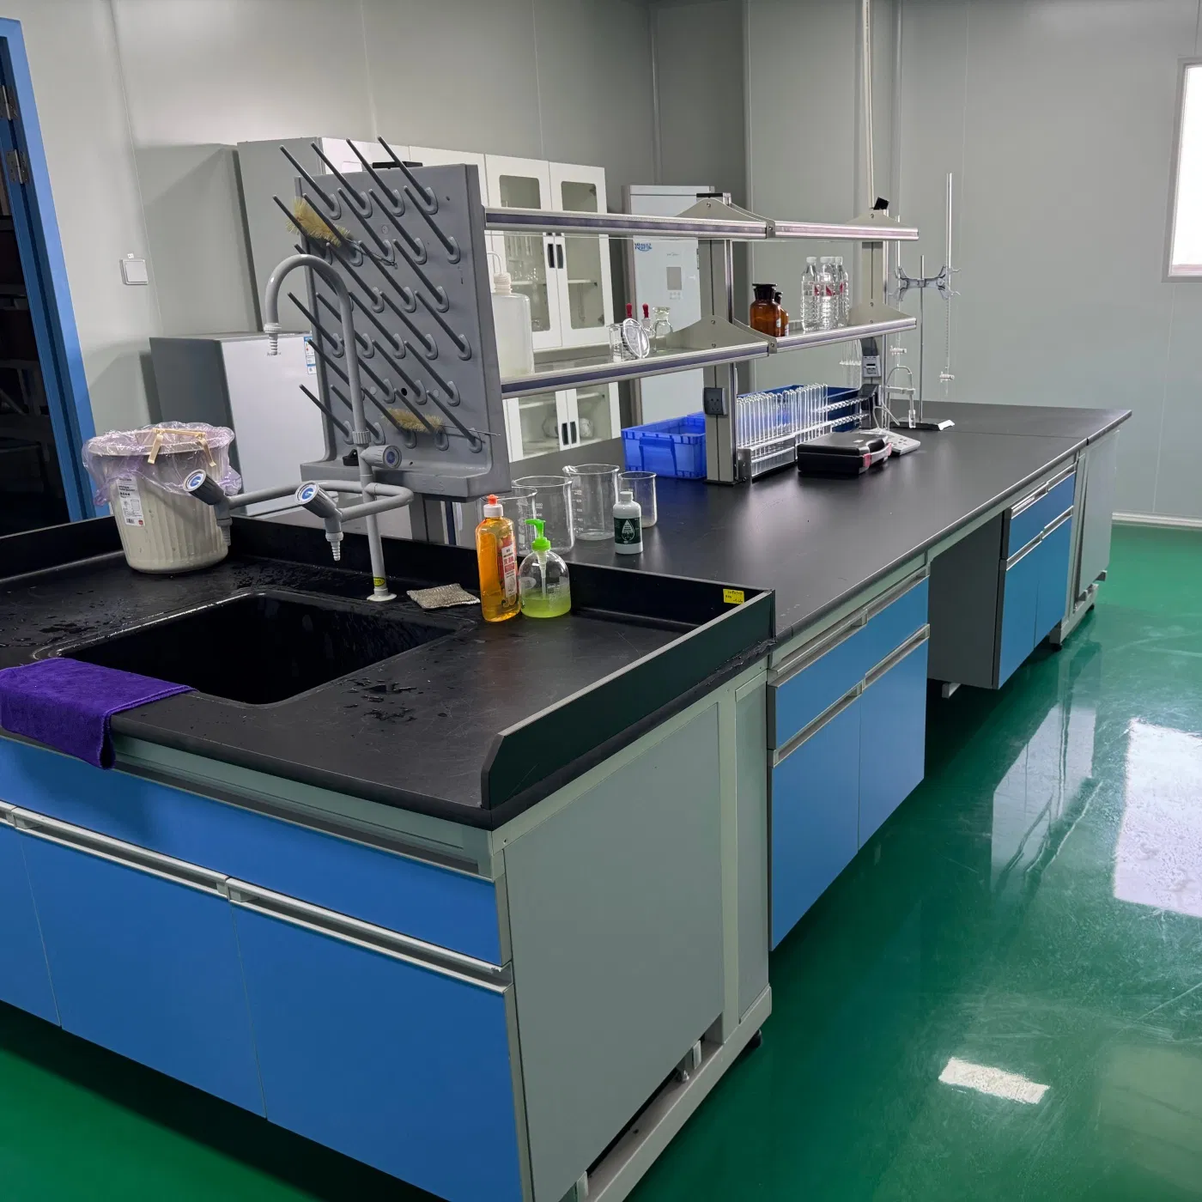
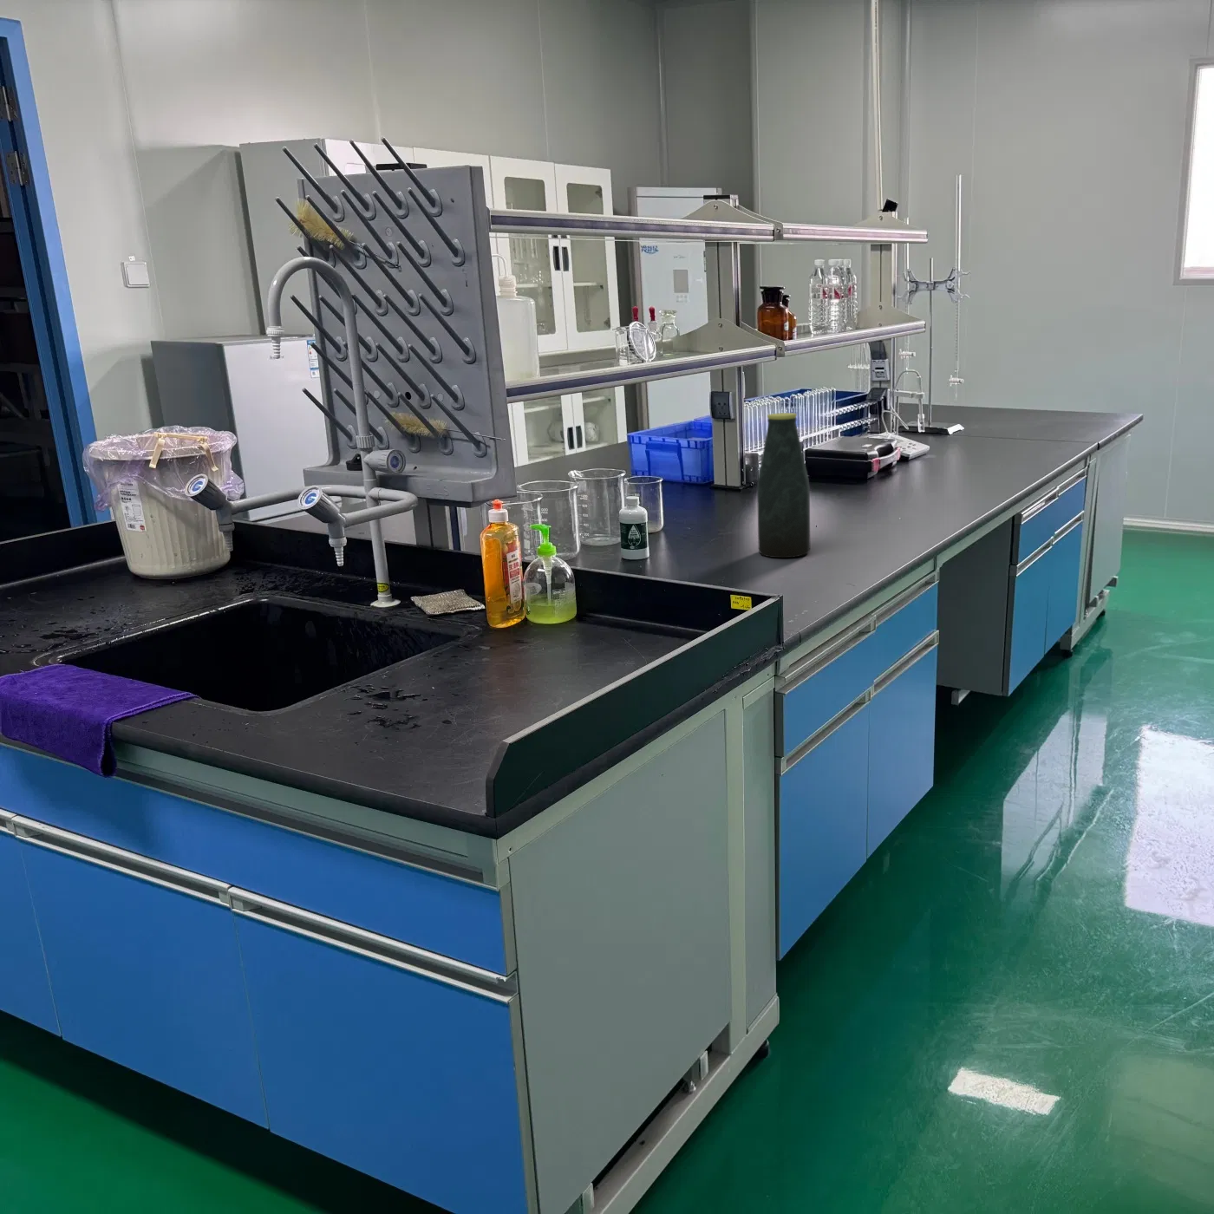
+ bottle (783, 484)
